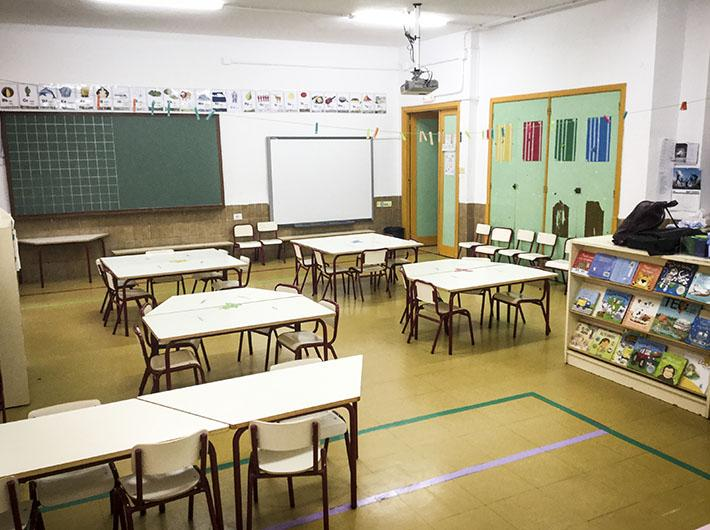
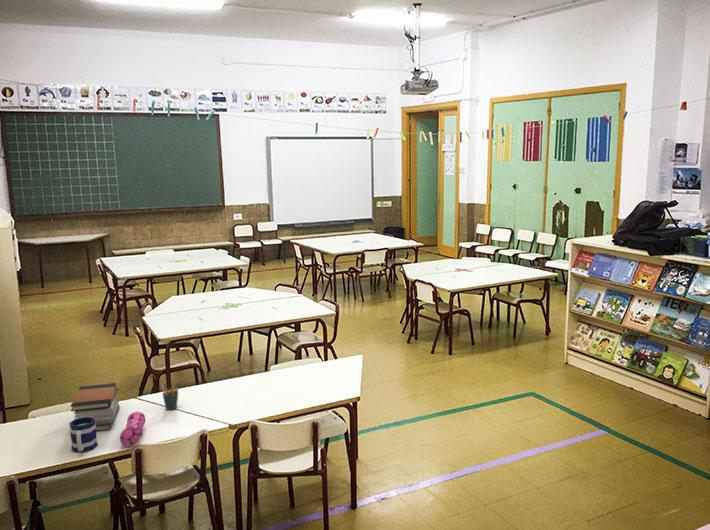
+ book stack (96, 407)
+ pencil case (133, 427)
+ pen holder (170, 396)
+ mug (82, 436)
